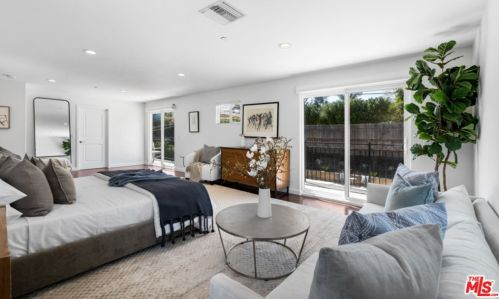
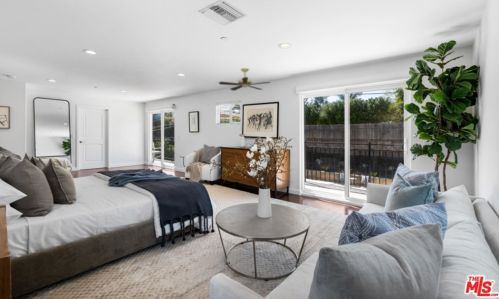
+ ceiling fan (244, 77)
